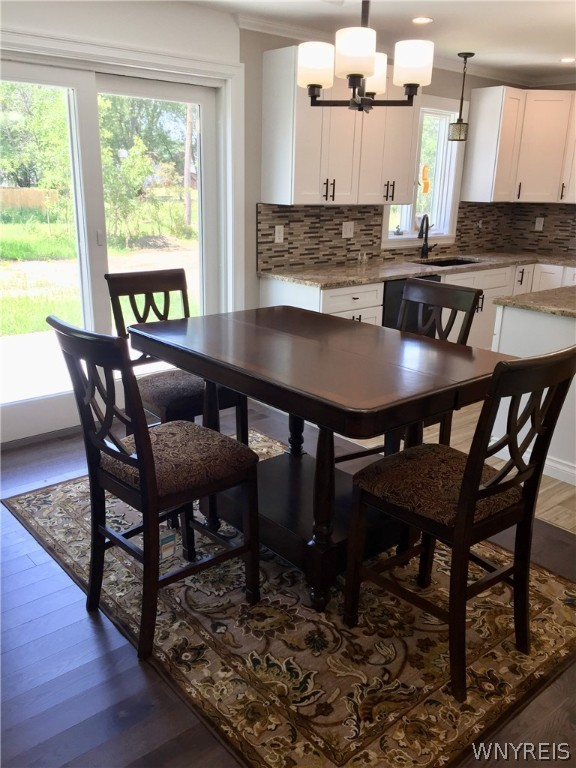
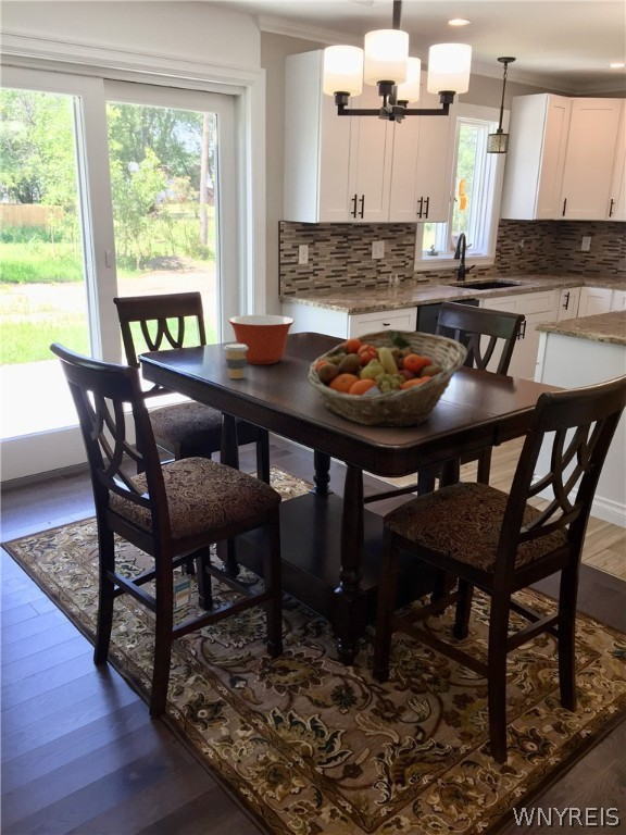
+ coffee cup (236, 361)
+ mixing bowl (261, 340)
+ fruit basket (384, 374)
